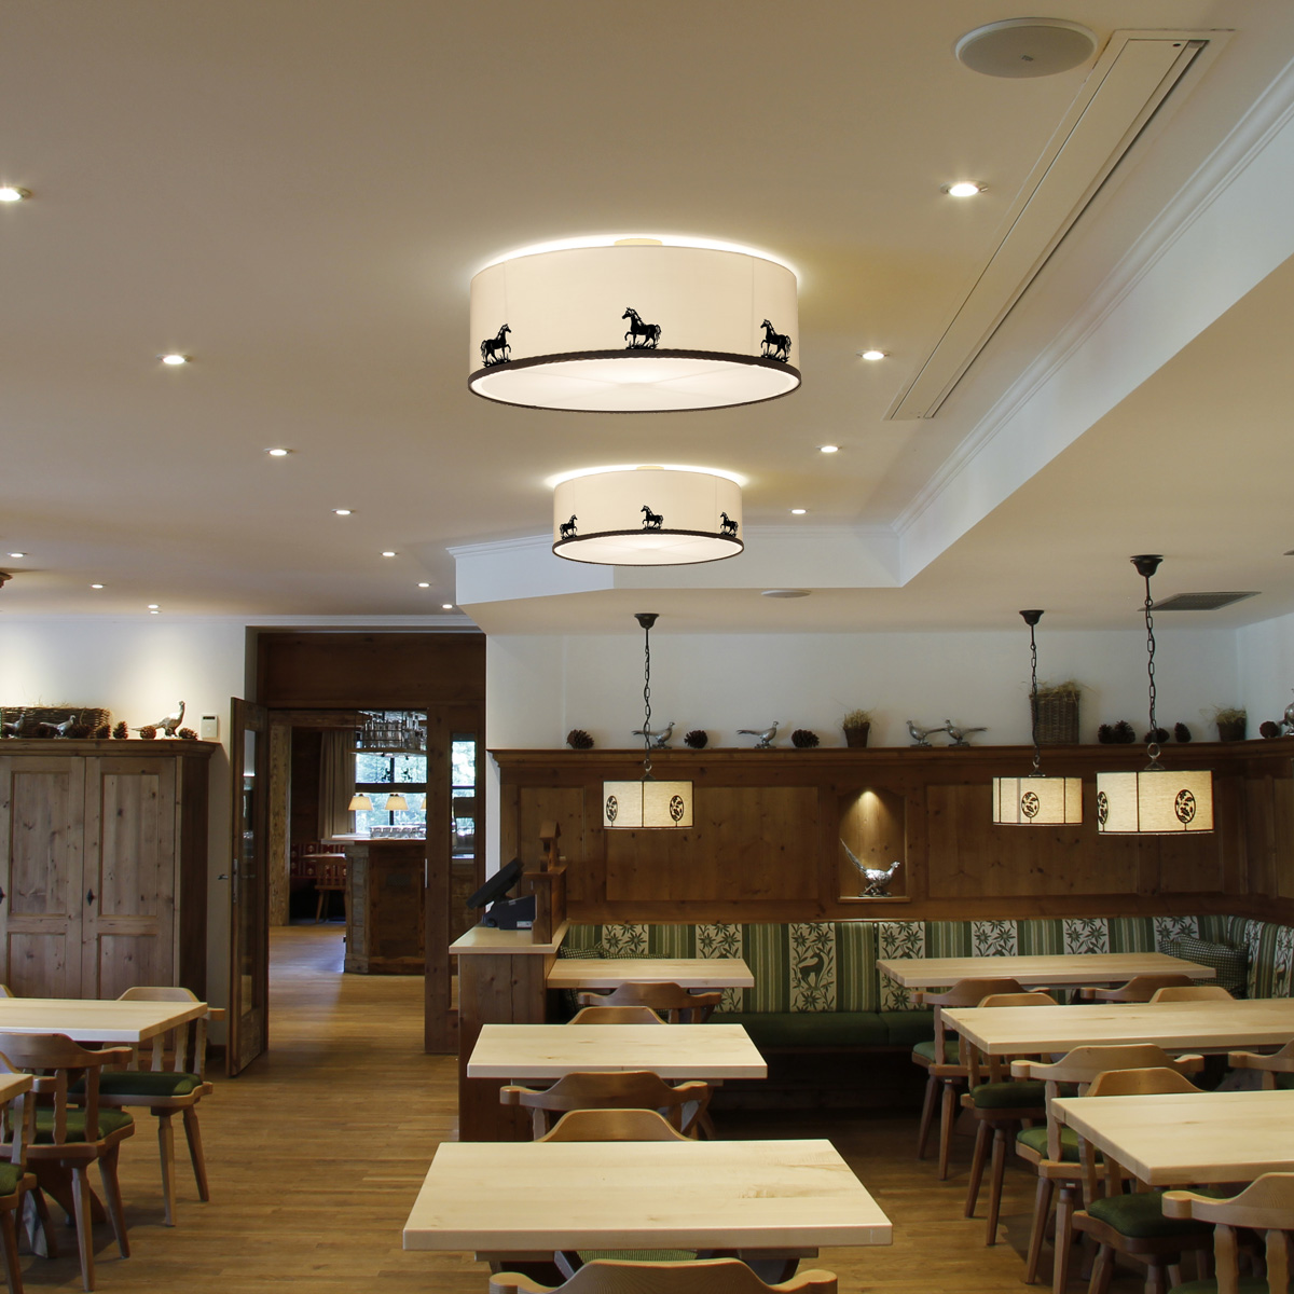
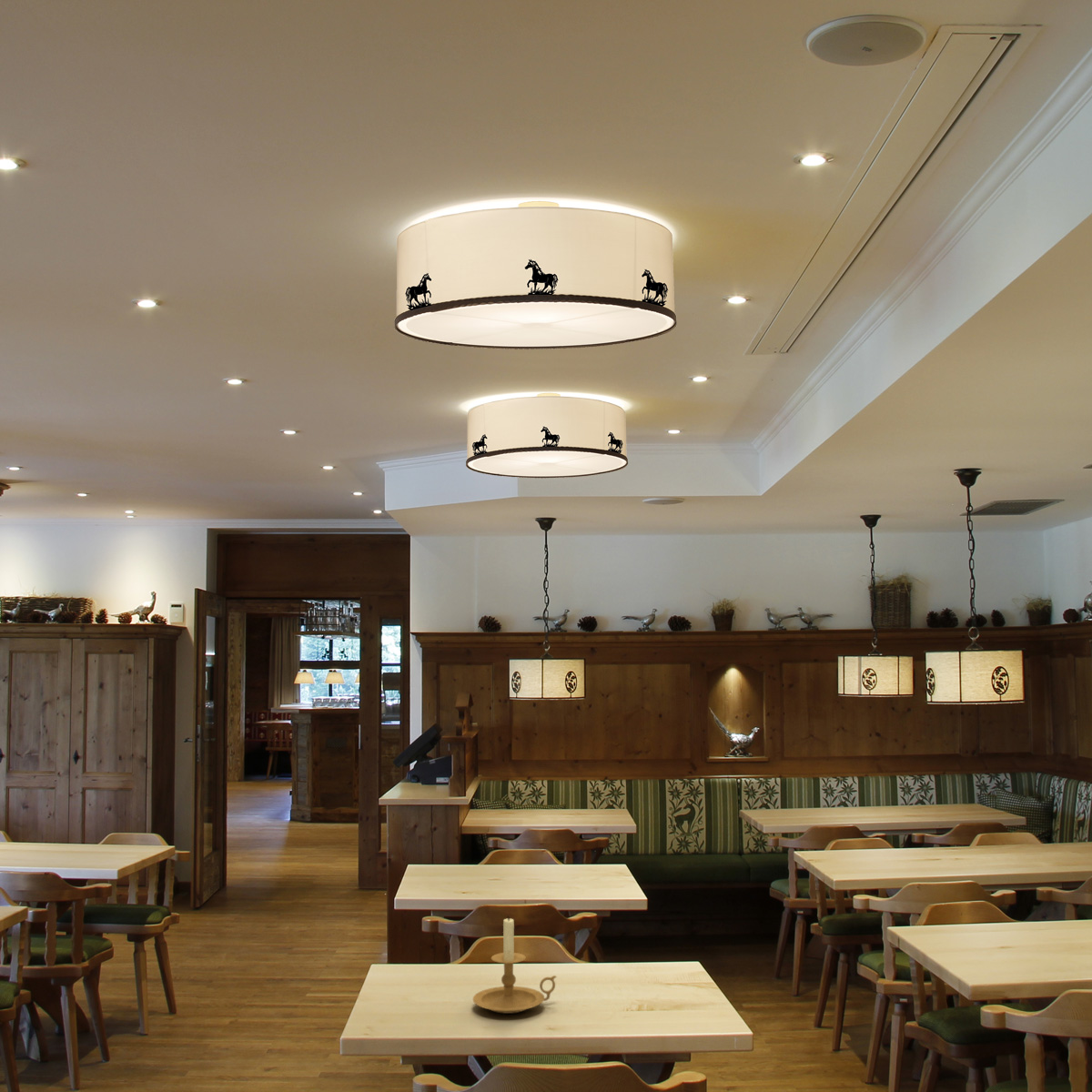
+ candle holder (509, 961)
